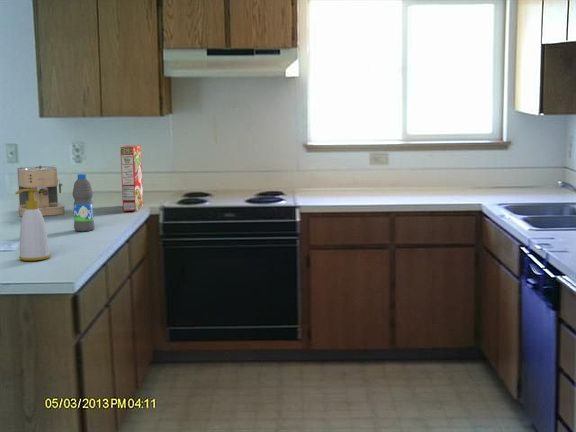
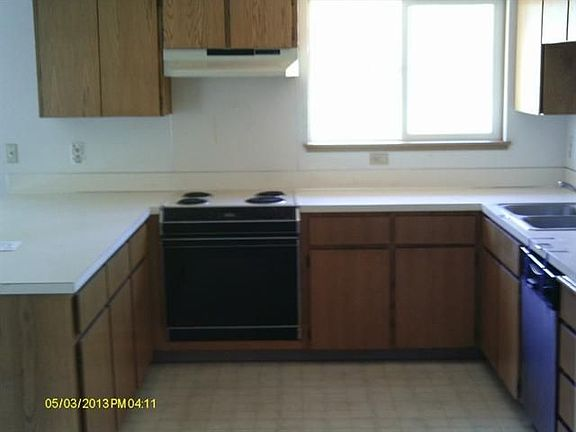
- soap bottle (32, 223)
- coffee maker (40, 189)
- water bottle (83, 202)
- cereal box (132, 177)
